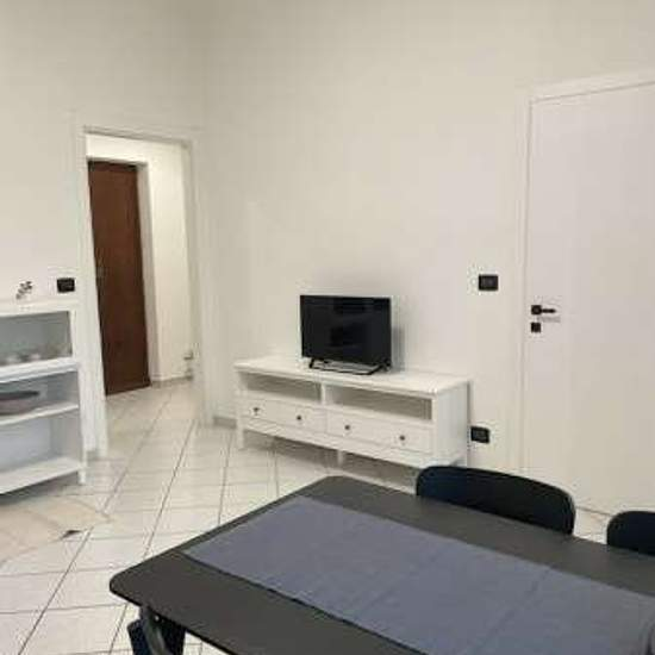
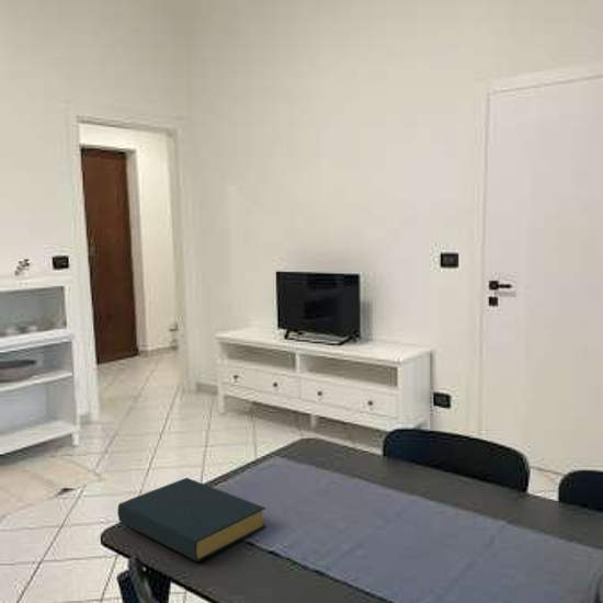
+ hardback book (191, 514)
